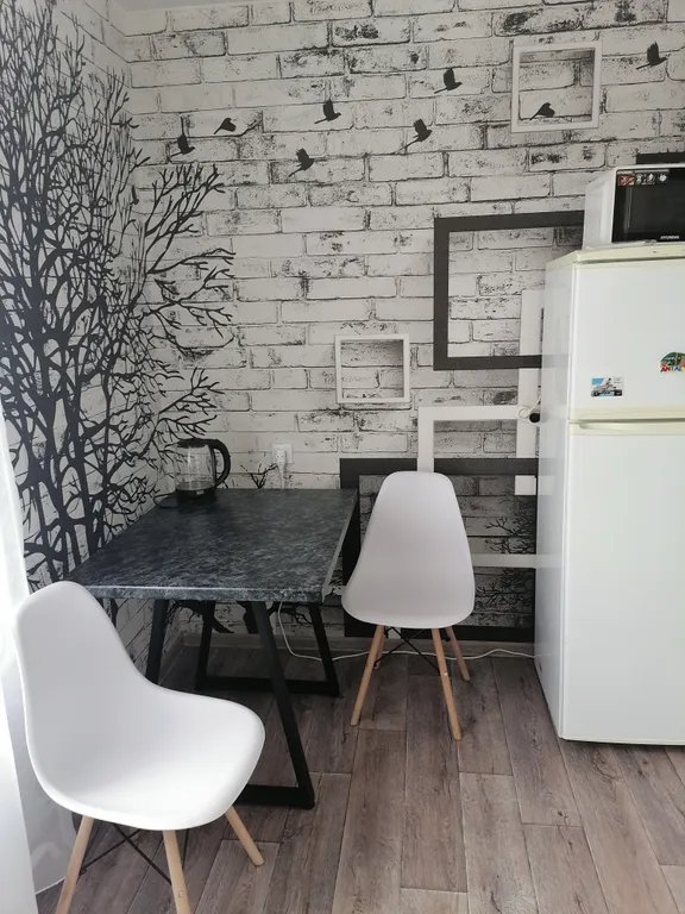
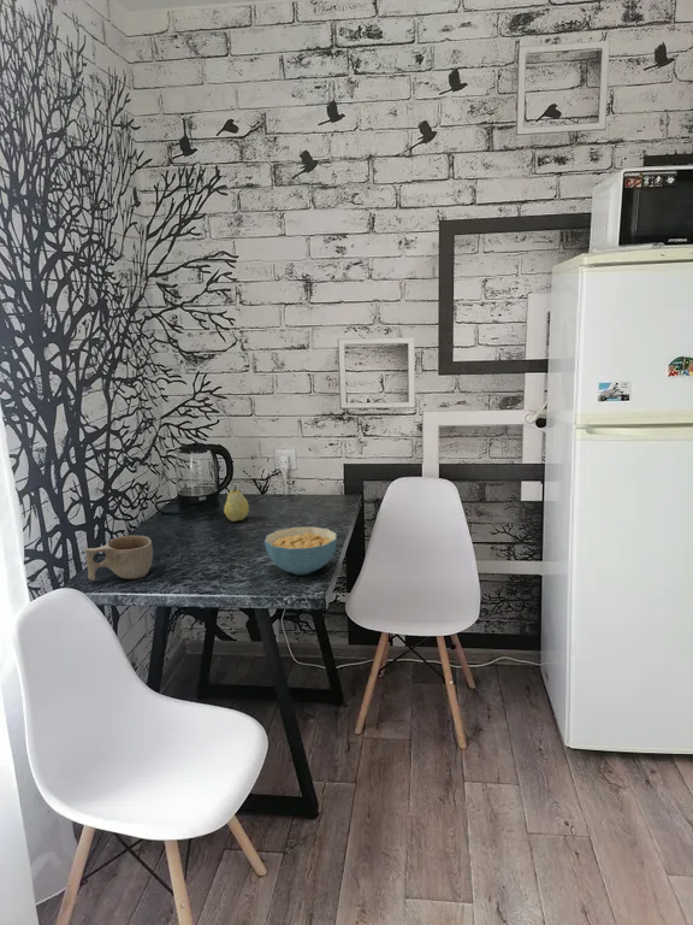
+ cereal bowl (301, 554)
+ cup (120, 559)
+ fruit (235, 503)
